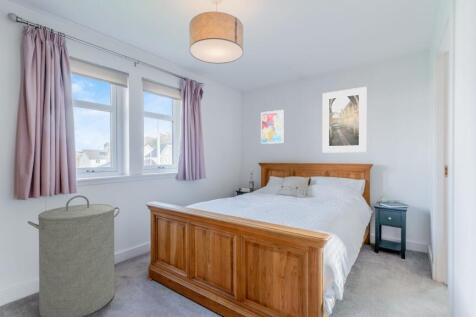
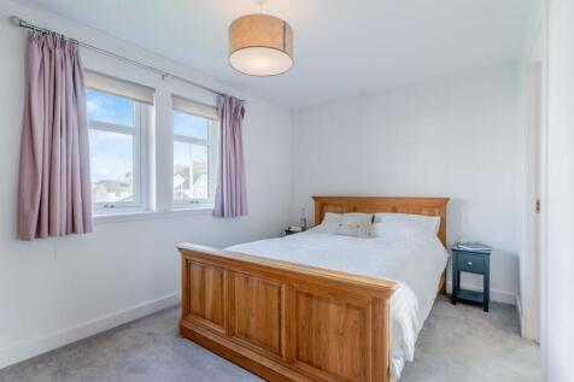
- laundry hamper (79, 248)
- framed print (343, 121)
- wall art (272, 127)
